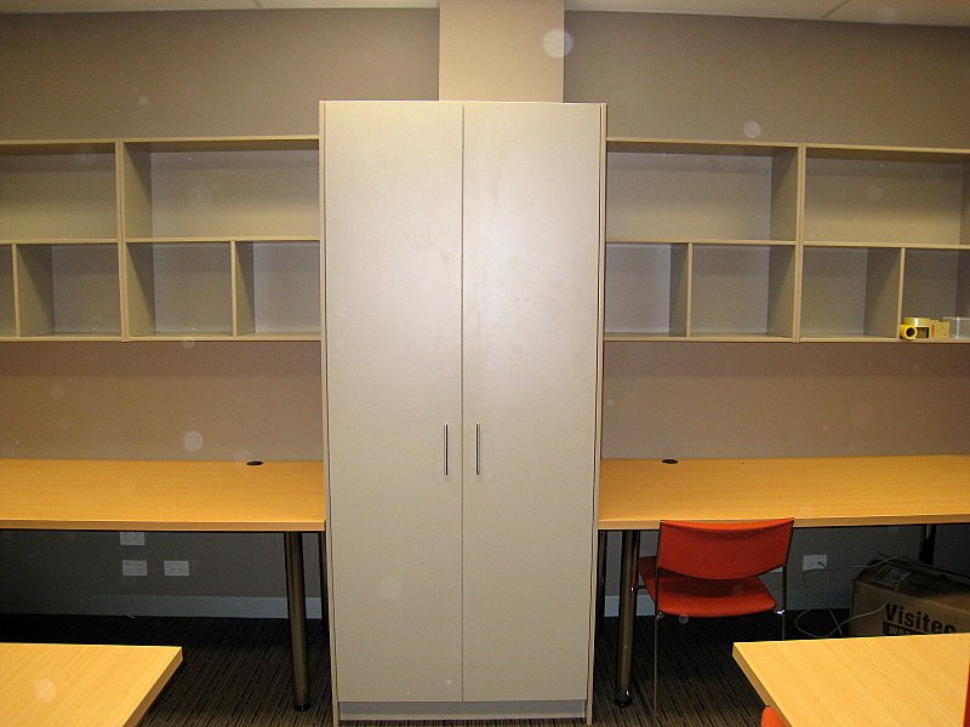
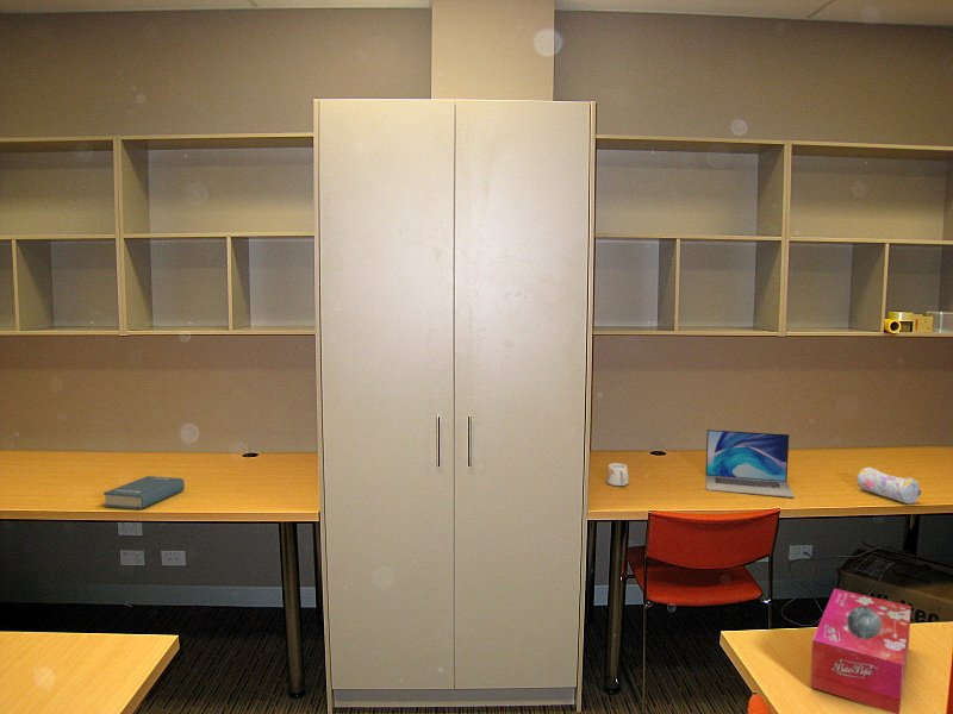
+ mug (618, 475)
+ pencil case (887, 484)
+ laptop (748, 462)
+ tissue box (862, 644)
+ book (145, 491)
